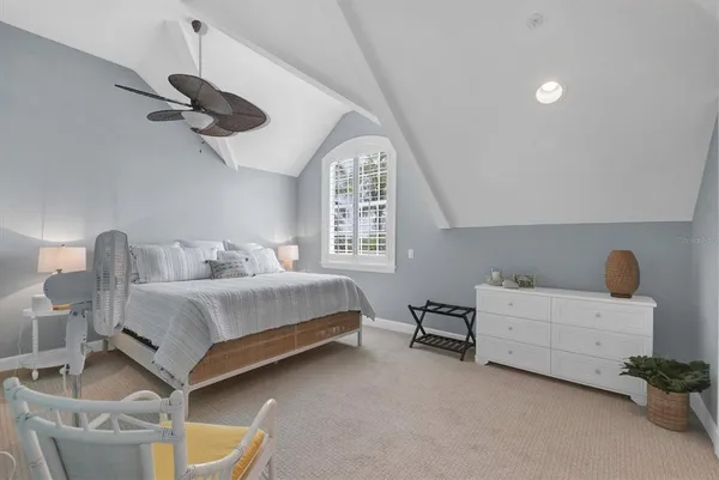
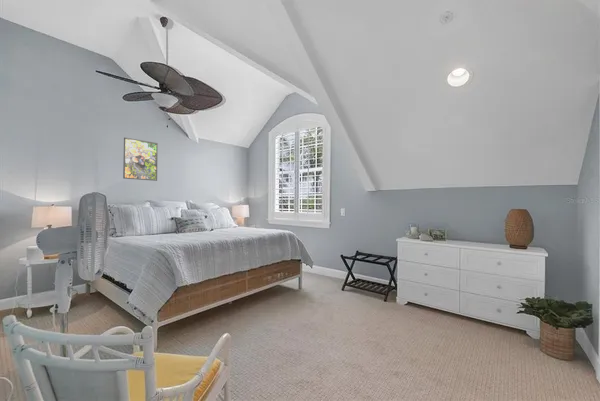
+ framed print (141, 160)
